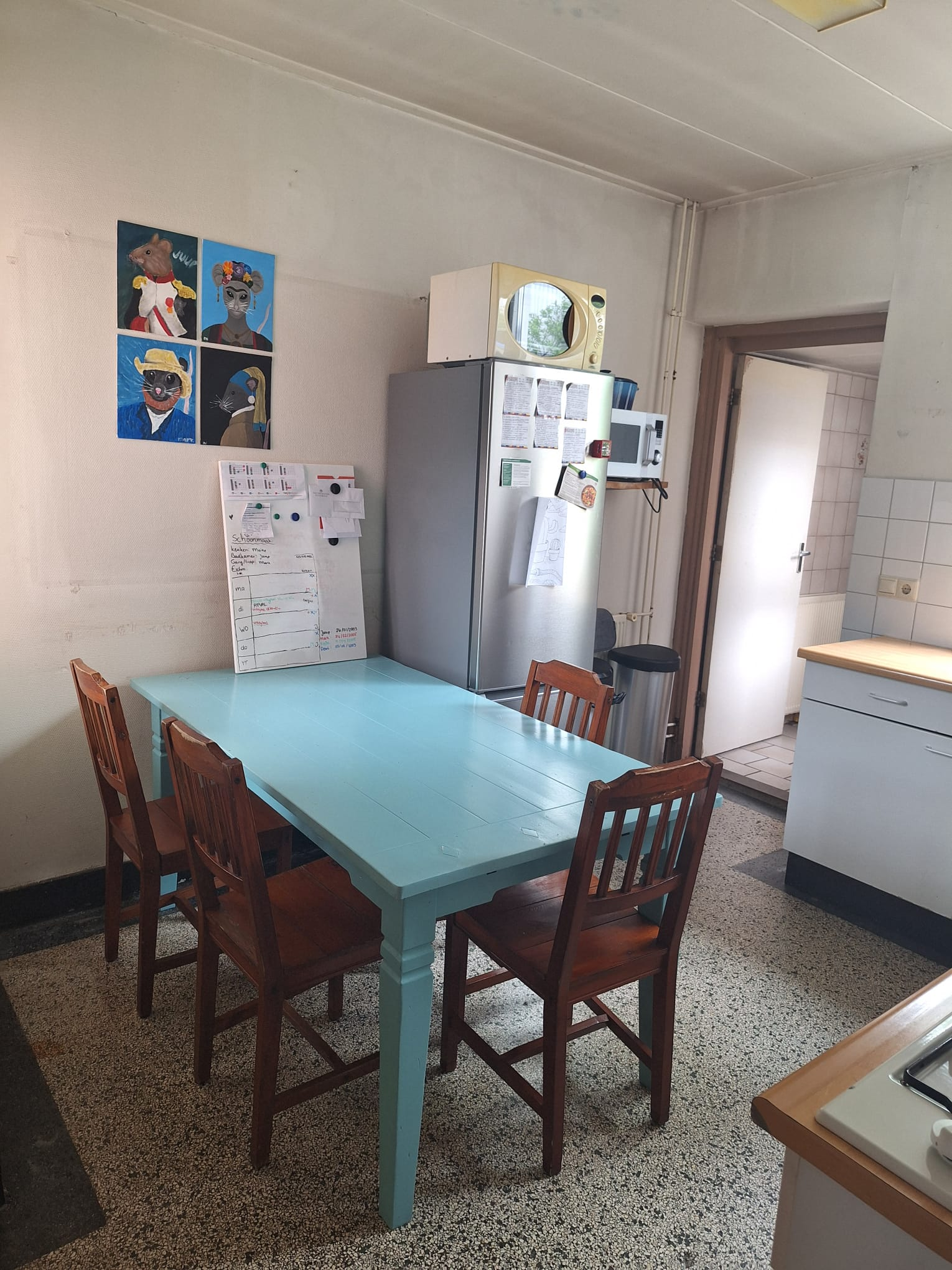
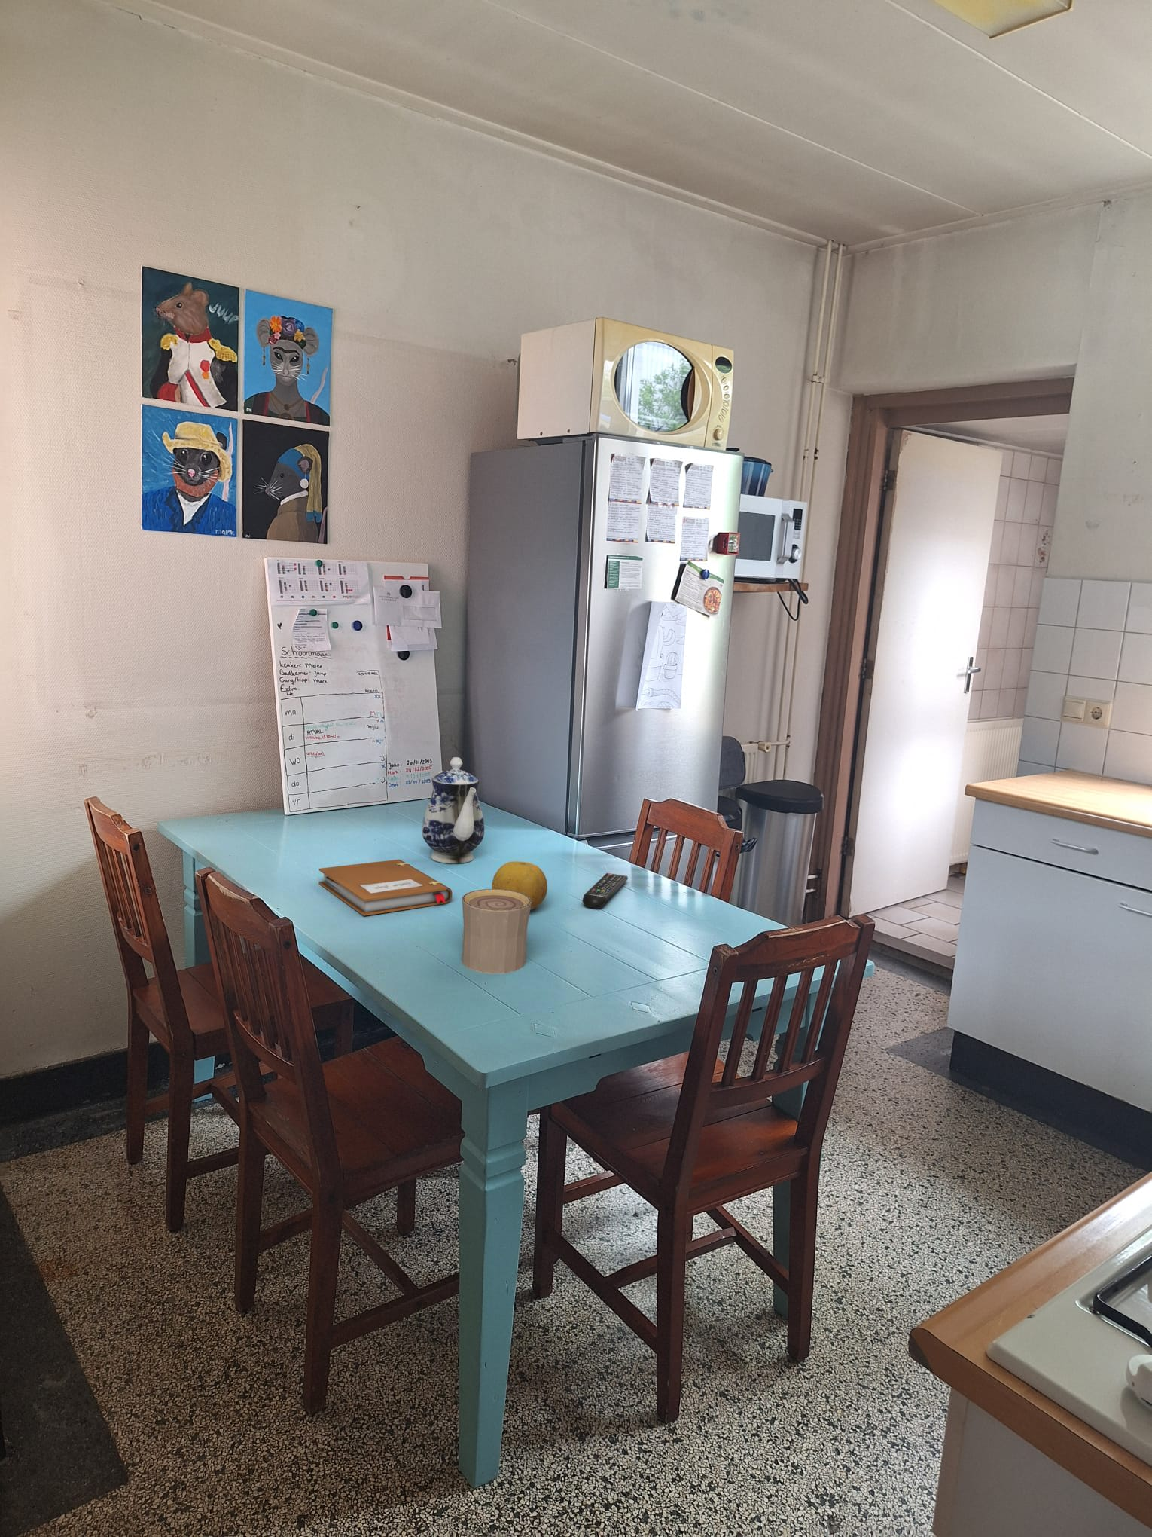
+ notebook (386, 886)
+ remote control (606, 890)
+ teapot (454, 807)
+ cup (495, 931)
+ fruit (519, 886)
